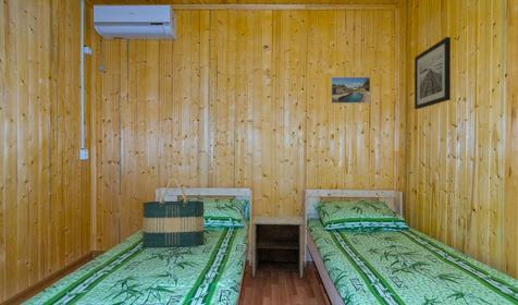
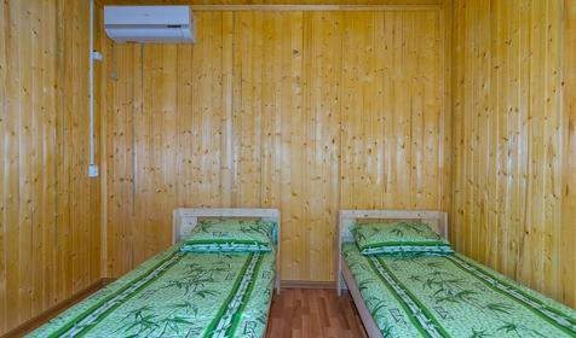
- wall art (430, 76)
- tote bag (173, 211)
- nightstand (278, 245)
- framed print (350, 89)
